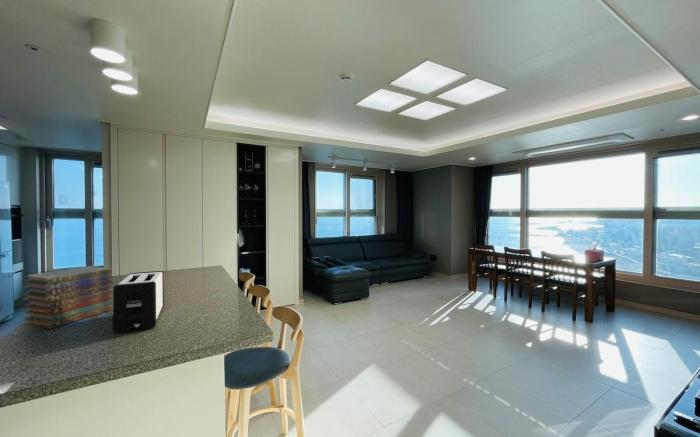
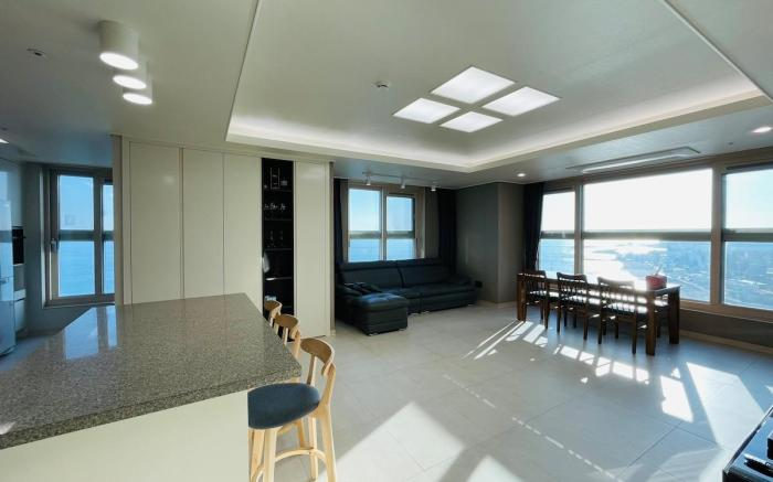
- toaster (141, 298)
- book stack (71, 294)
